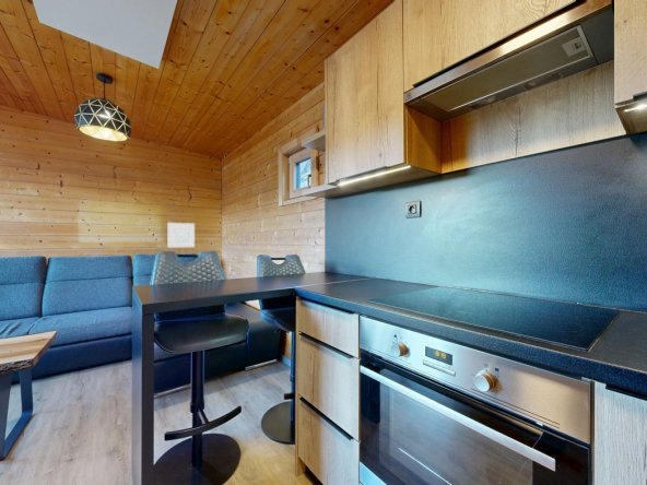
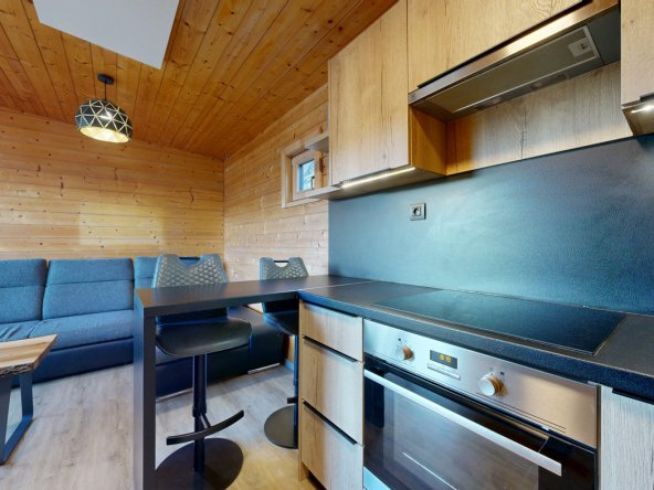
- wall art (181, 235)
